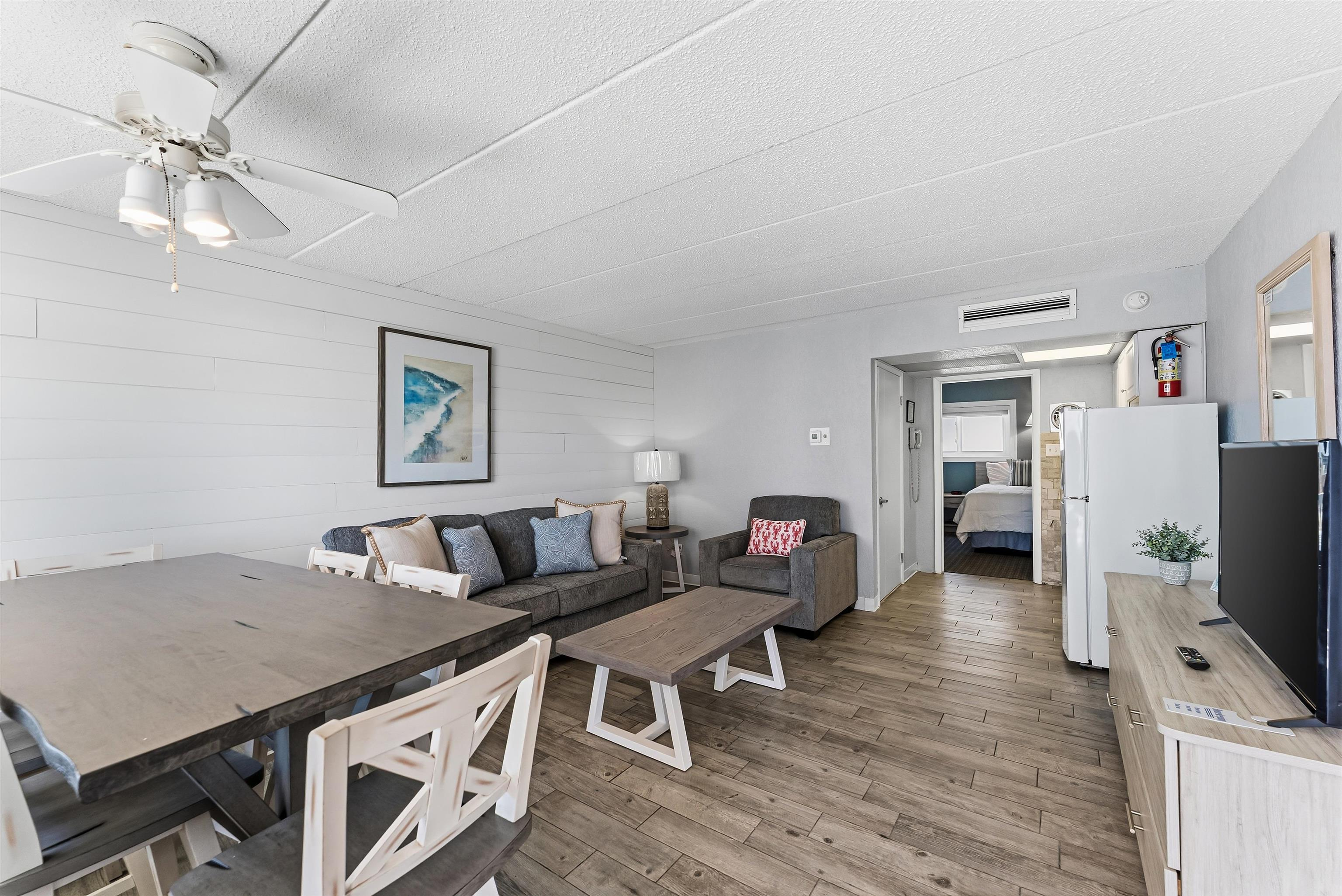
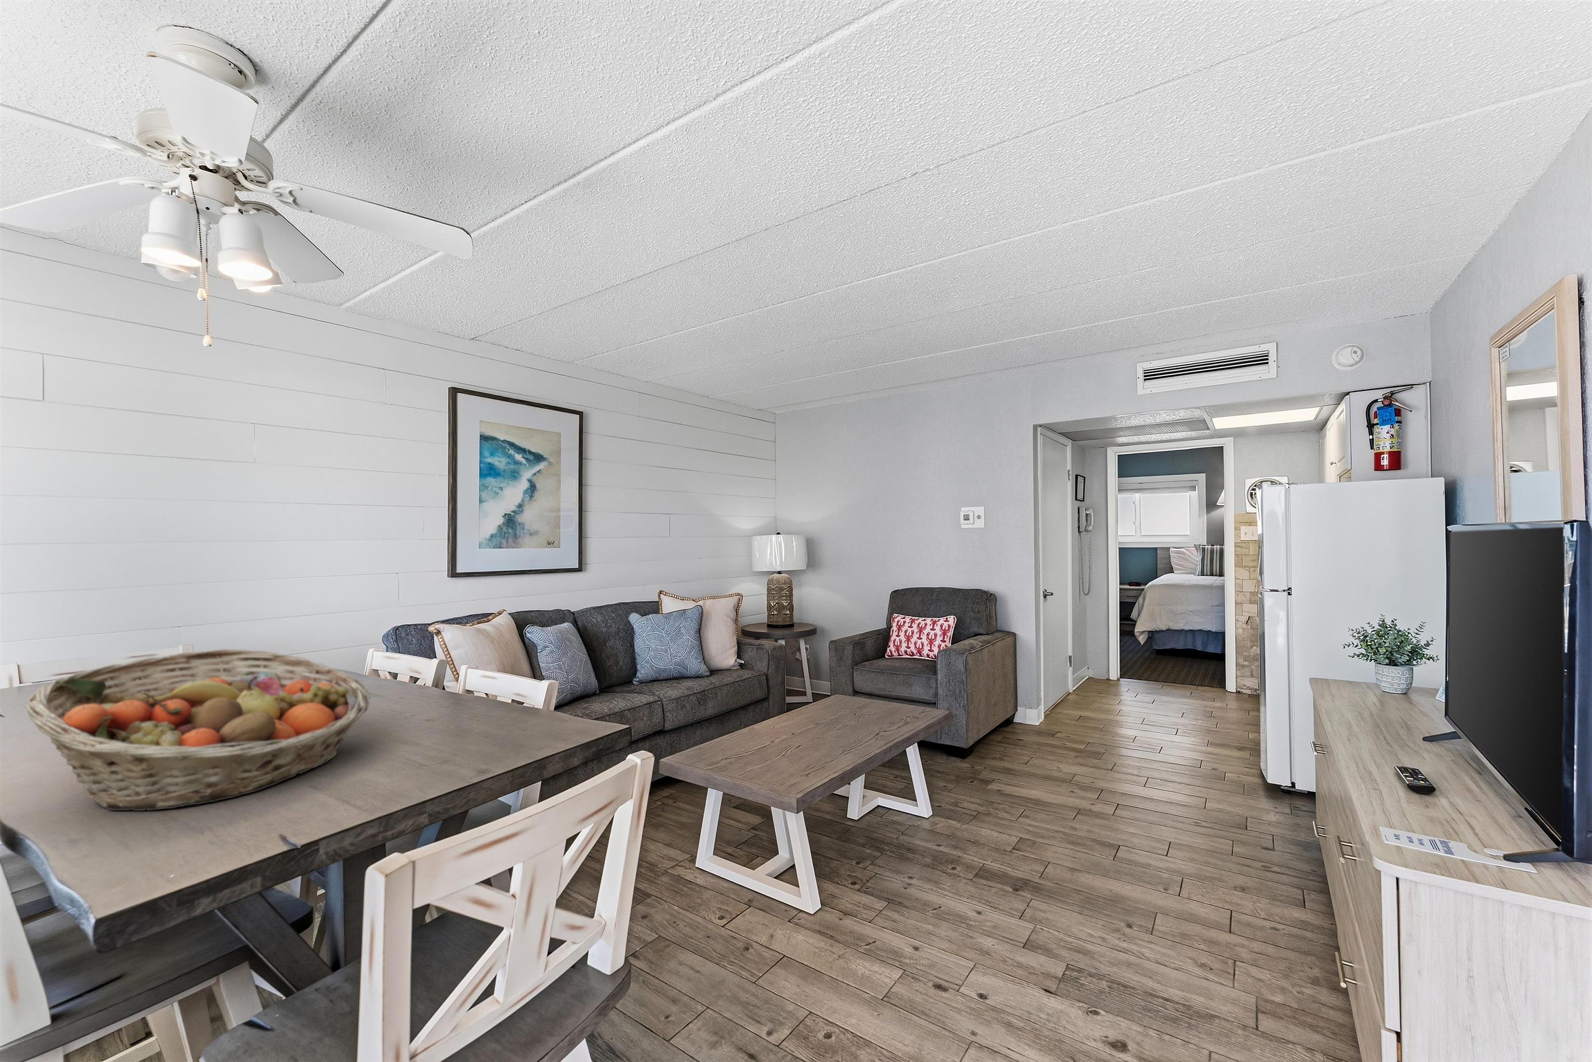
+ fruit basket (222, 717)
